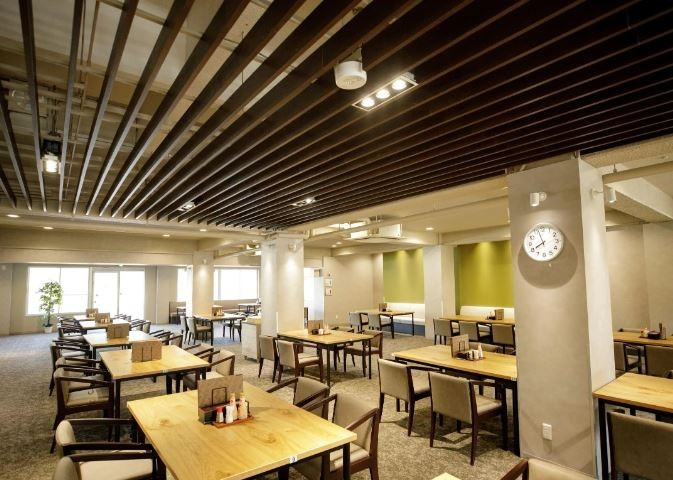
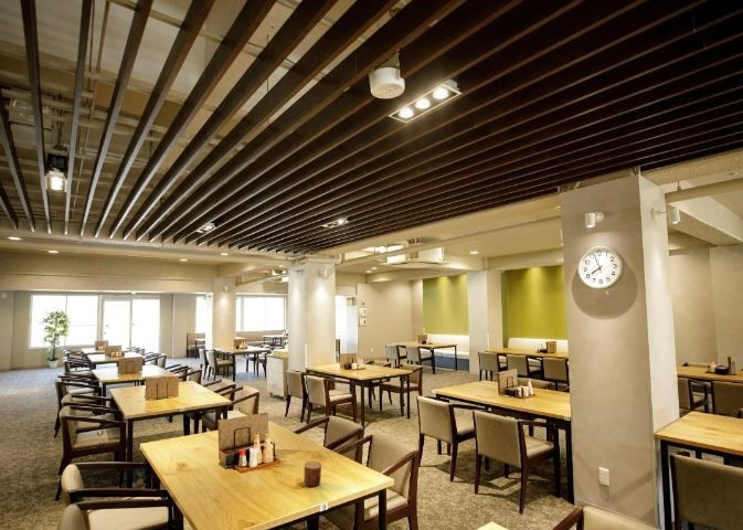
+ cup (312, 474)
